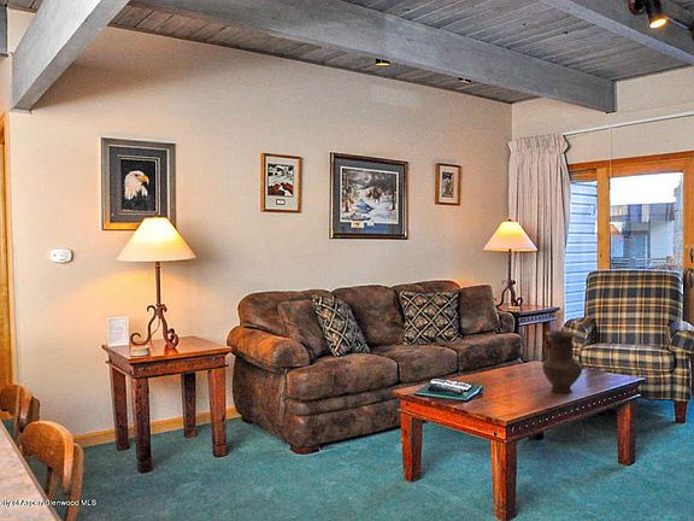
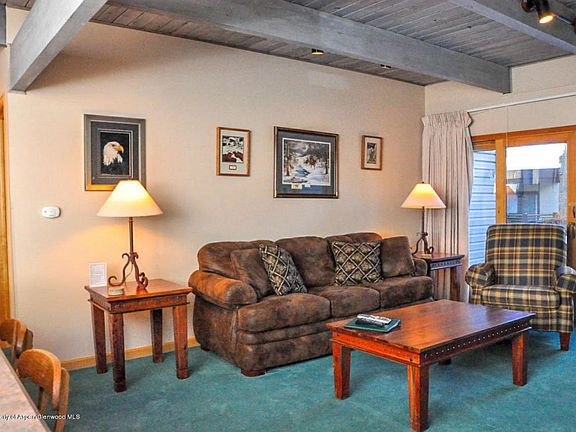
- vase (561, 362)
